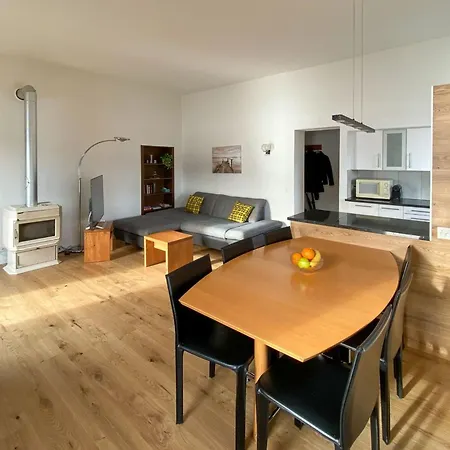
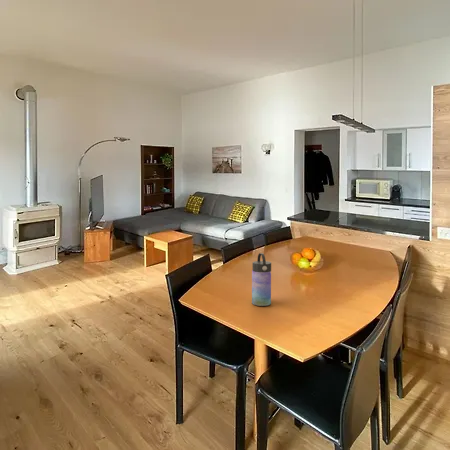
+ water bottle (261, 278)
